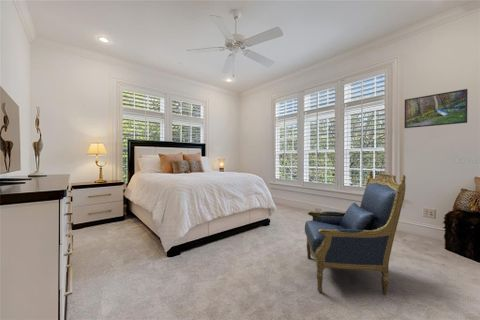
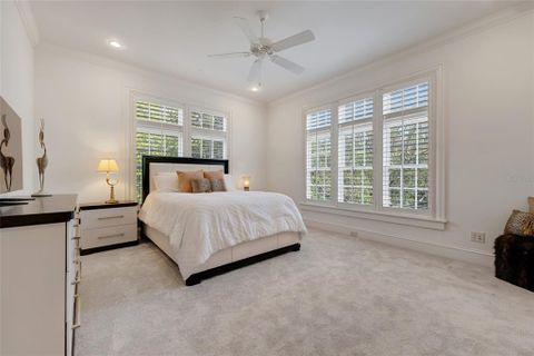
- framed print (433, 110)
- armchair (346, 223)
